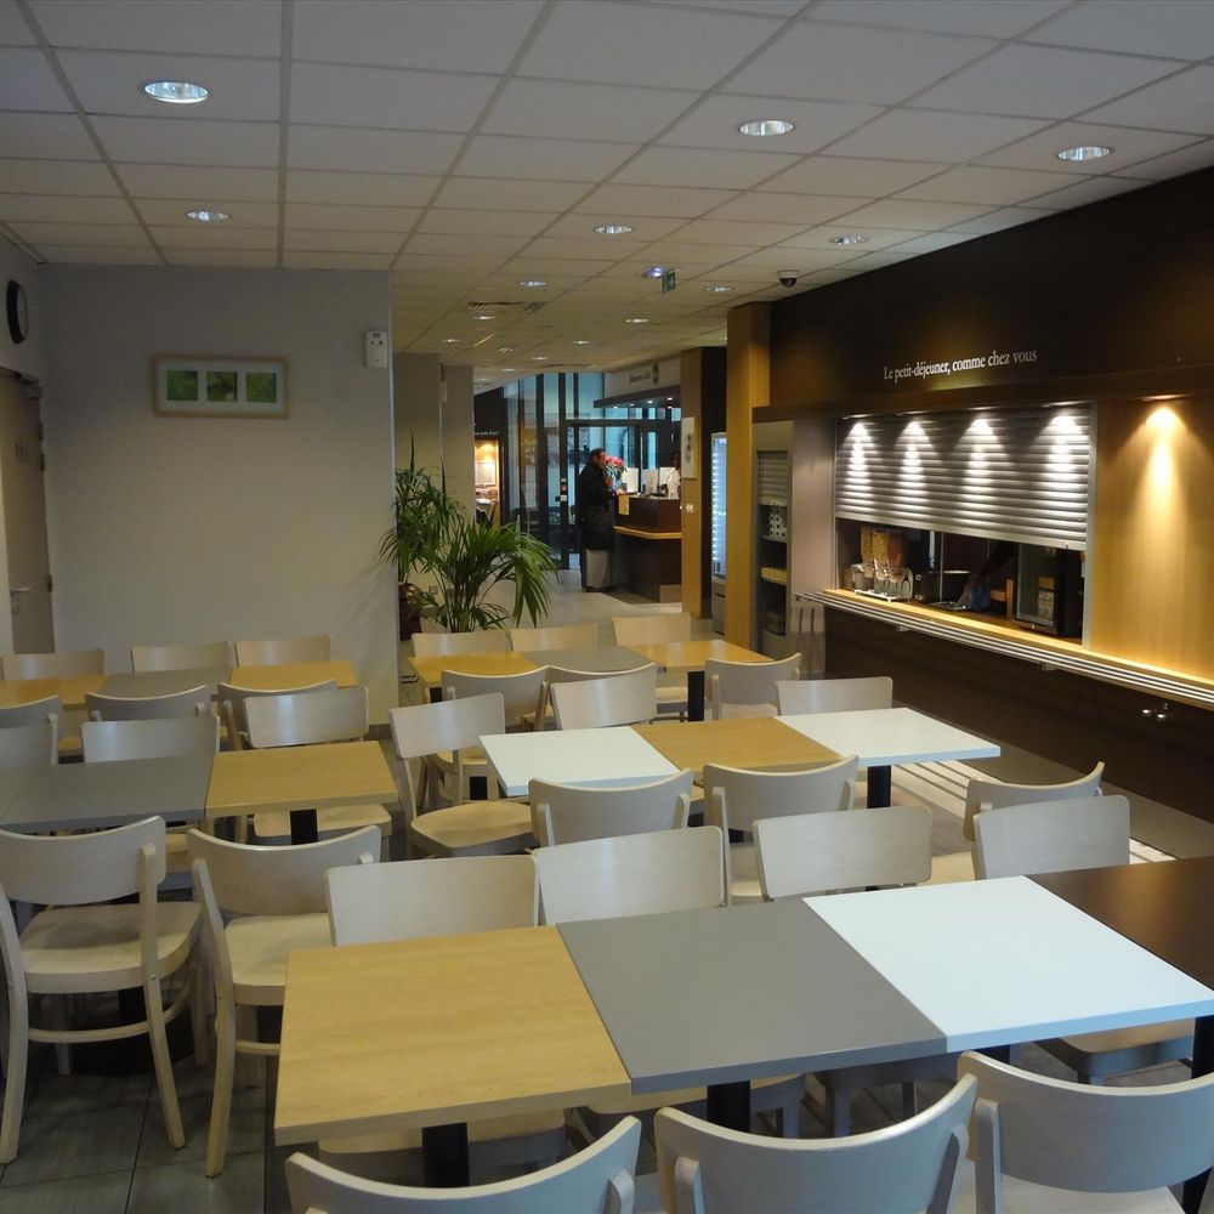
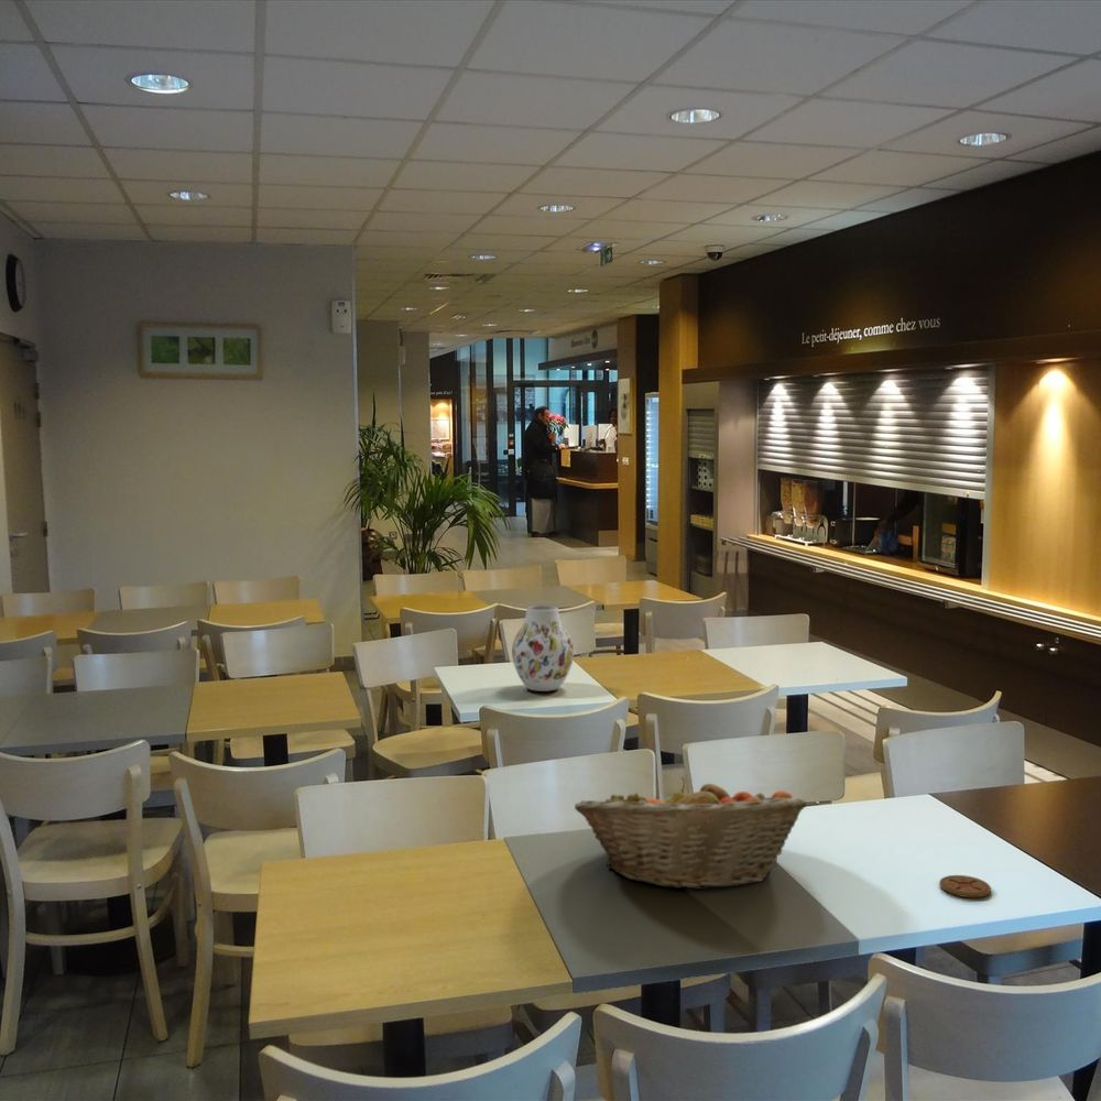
+ vase (543, 647)
+ coaster (964, 885)
+ fruit basket (689, 821)
